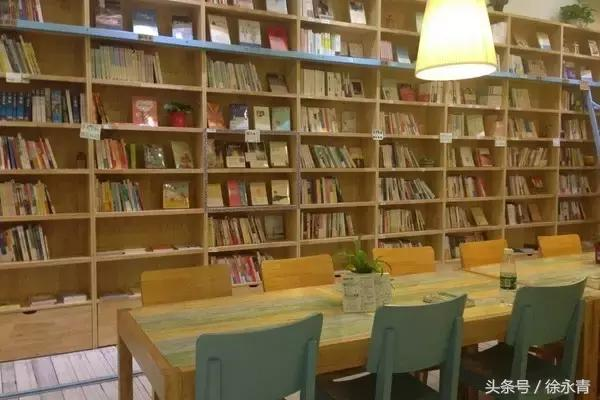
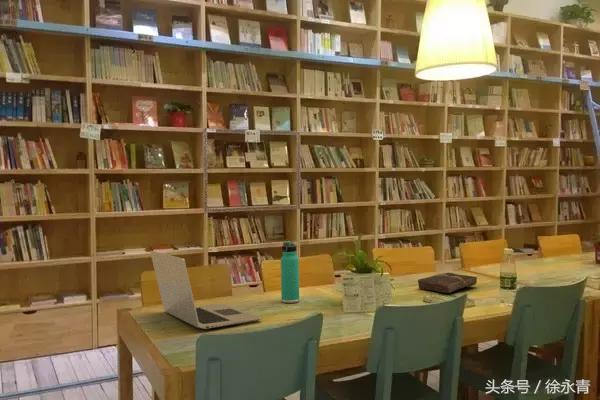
+ thermos bottle (290, 271)
+ book (448, 281)
+ laptop (190, 286)
